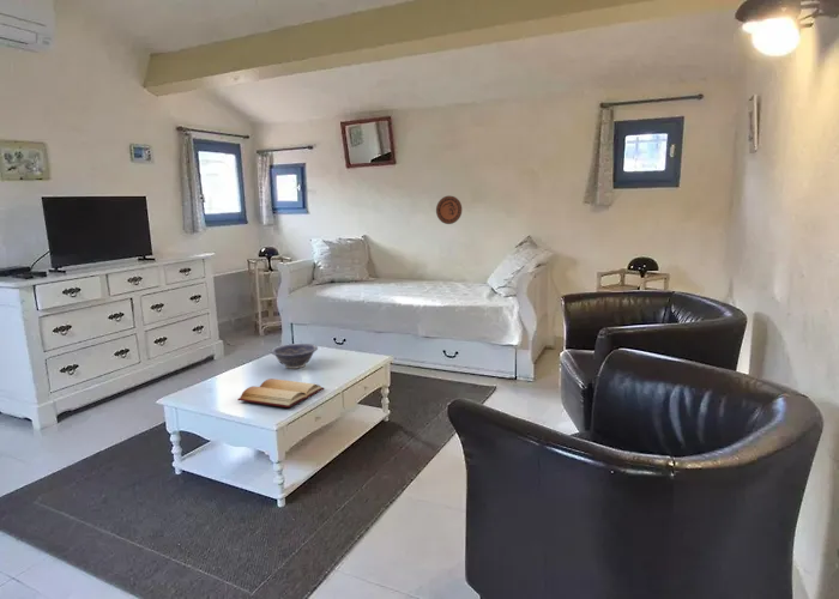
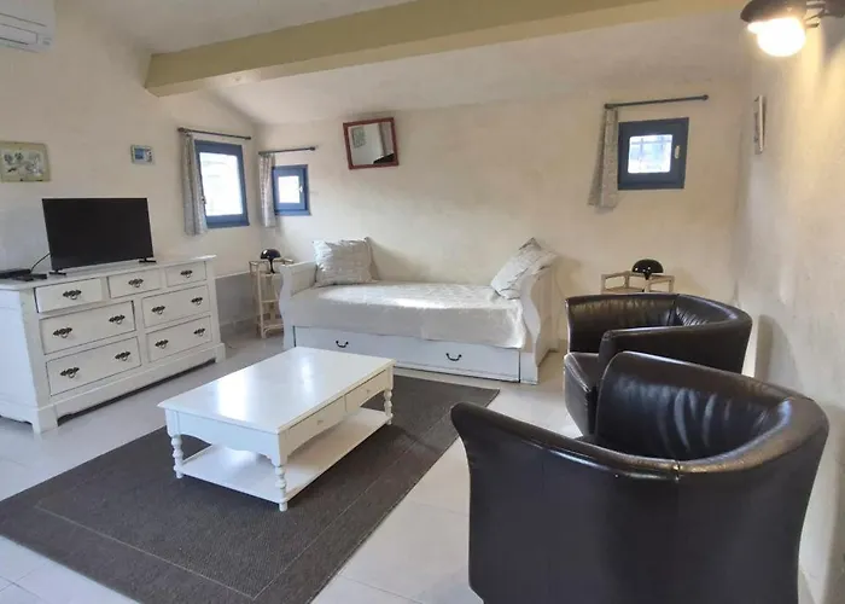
- decorative plate (448, 210)
- bible (282, 391)
- decorative bowl (295, 357)
